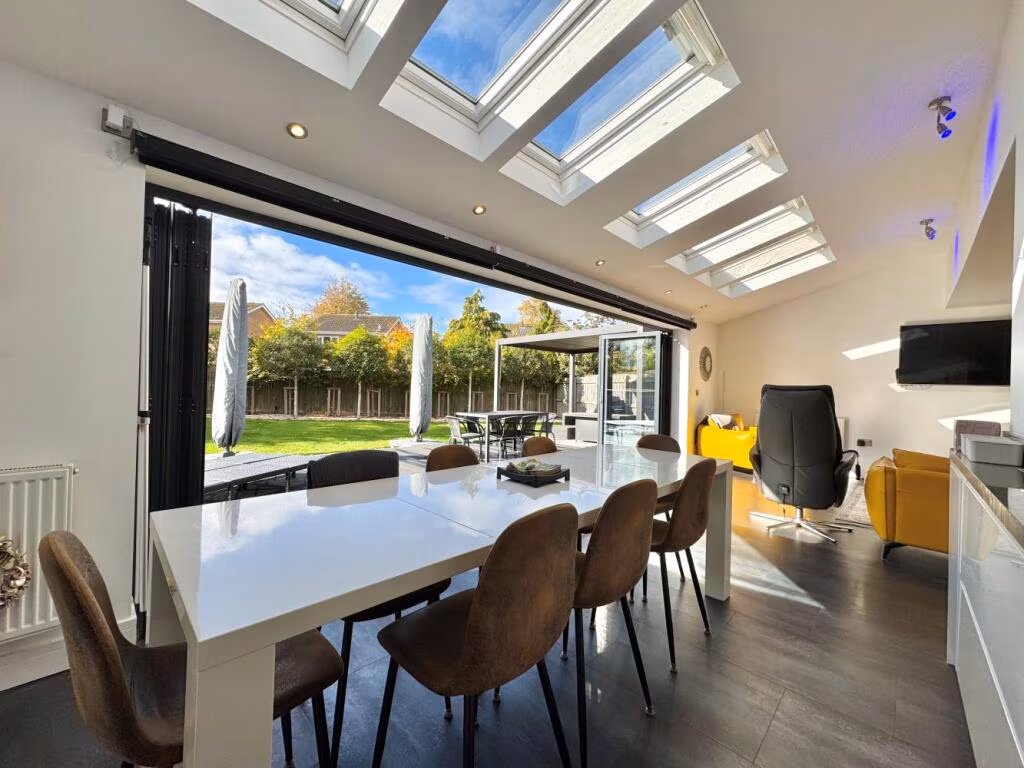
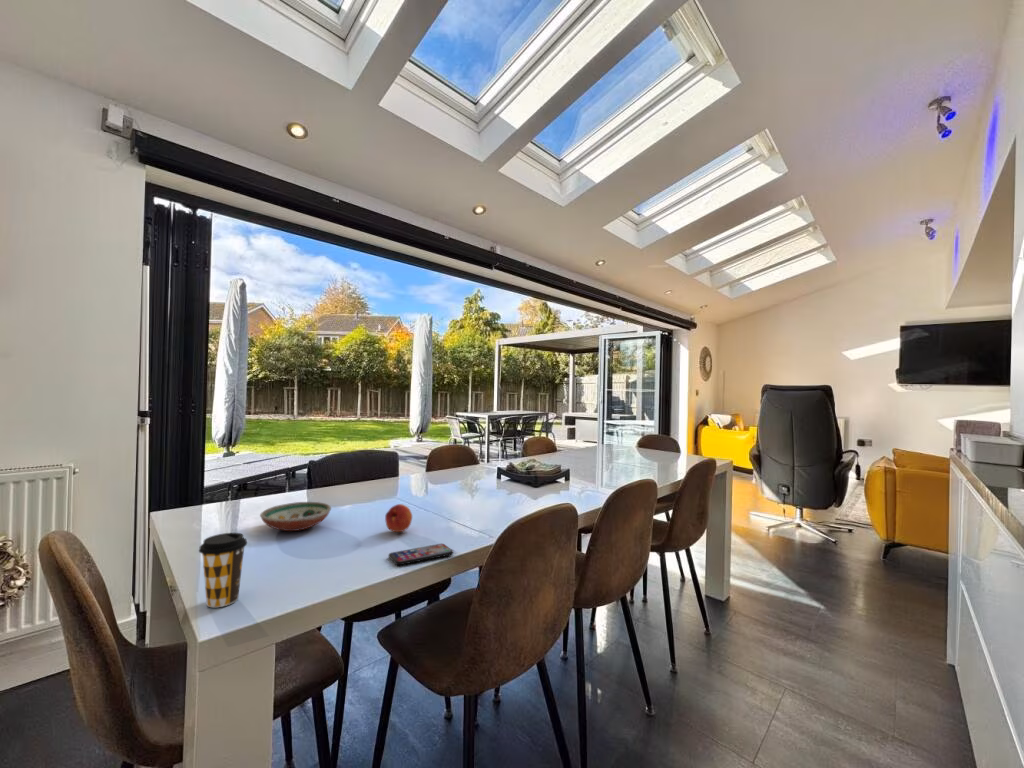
+ smartphone (421, 553)
+ coffee cup (223, 569)
+ decorative bowl (296, 518)
+ fruit (398, 517)
